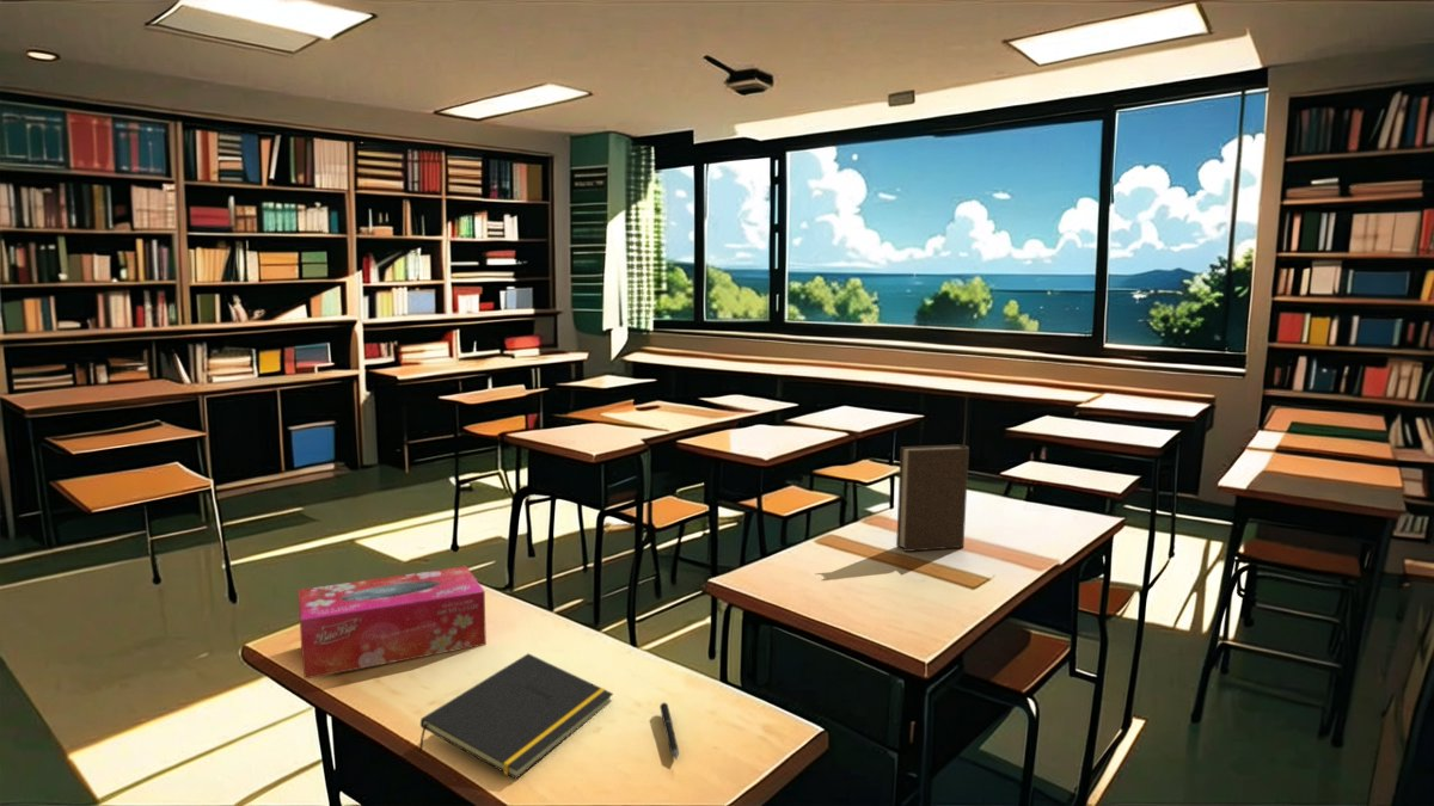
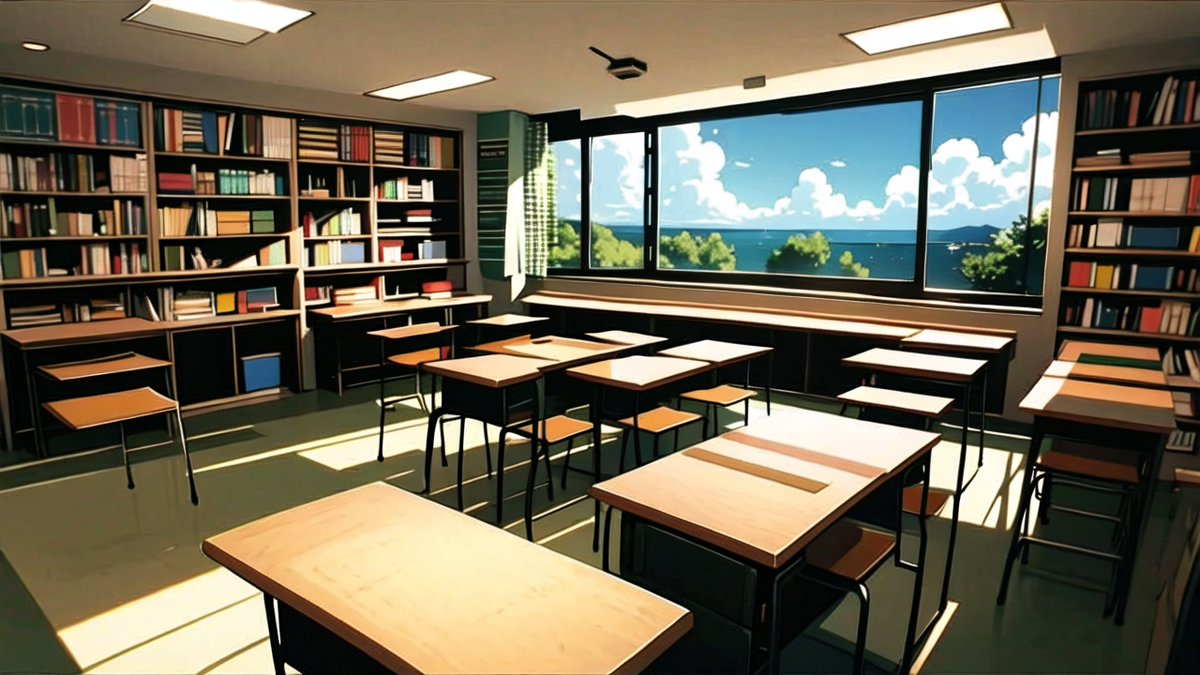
- notepad (522, 709)
- book (933, 497)
- tissue box (392, 617)
- pen (669, 730)
